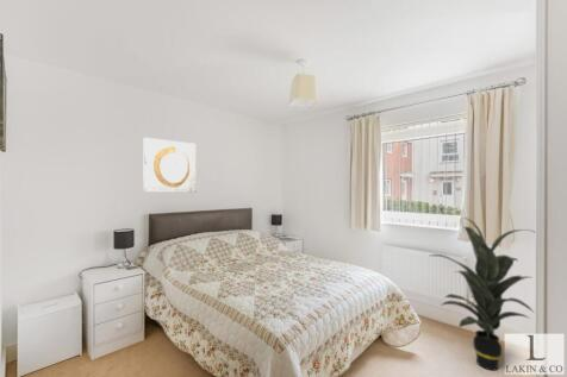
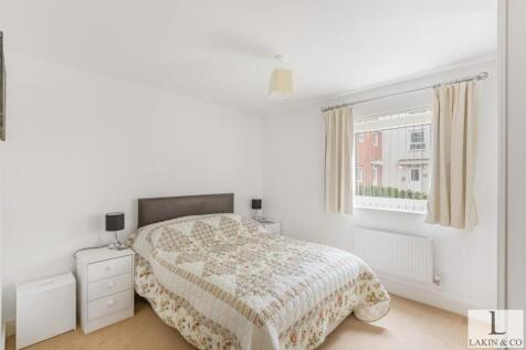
- indoor plant (481, 289)
- wall art (170, 166)
